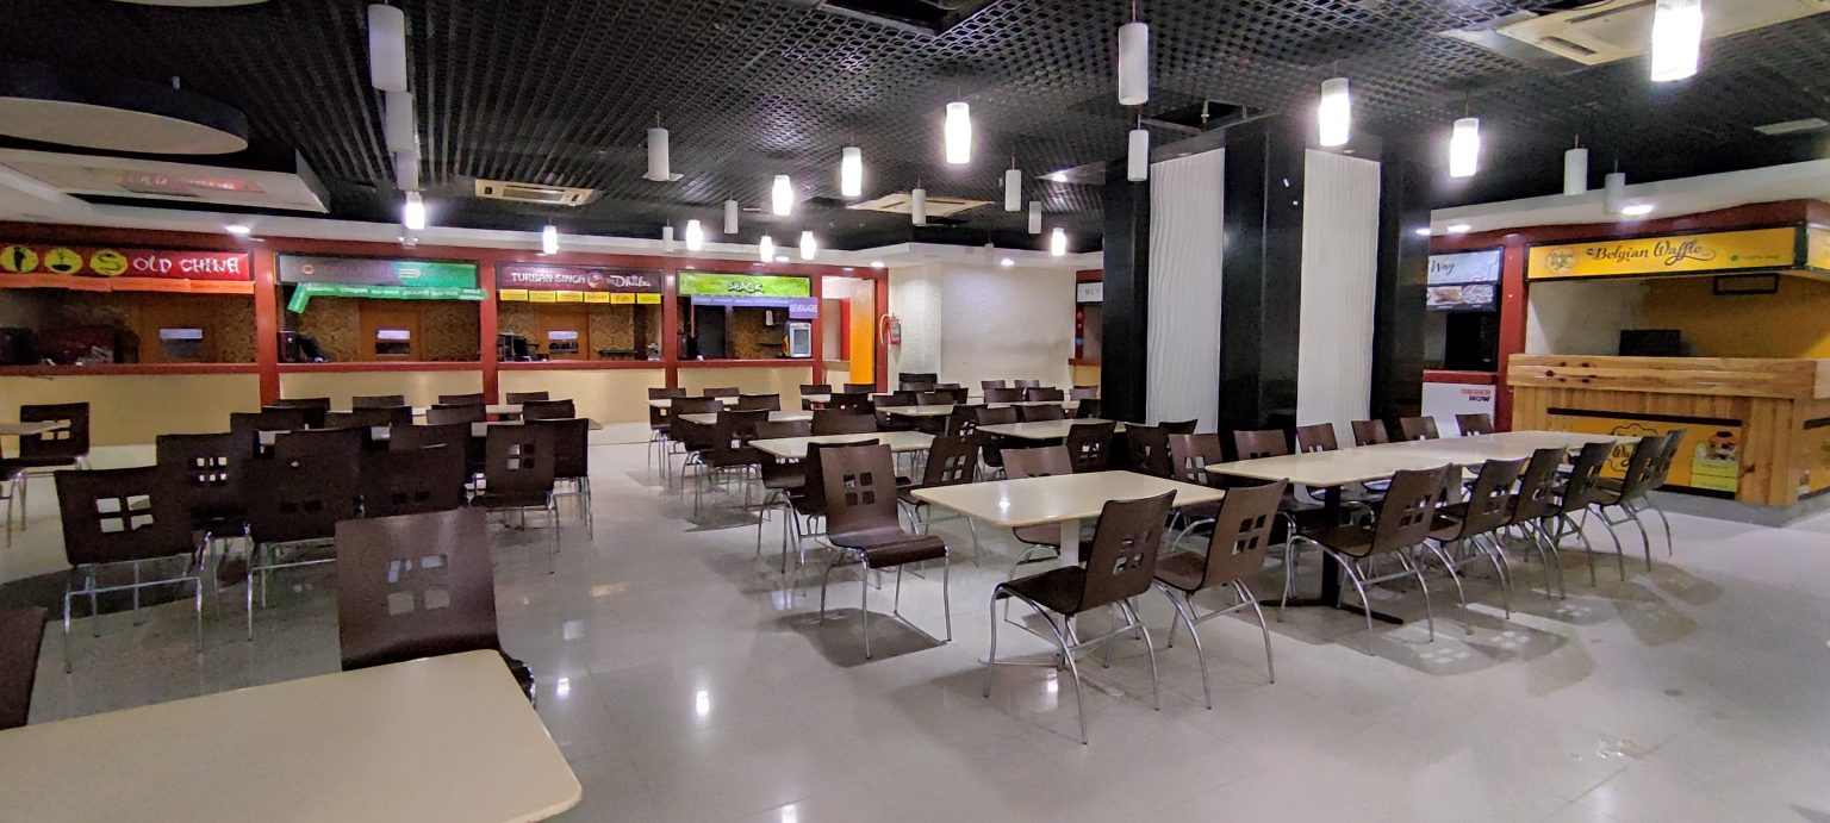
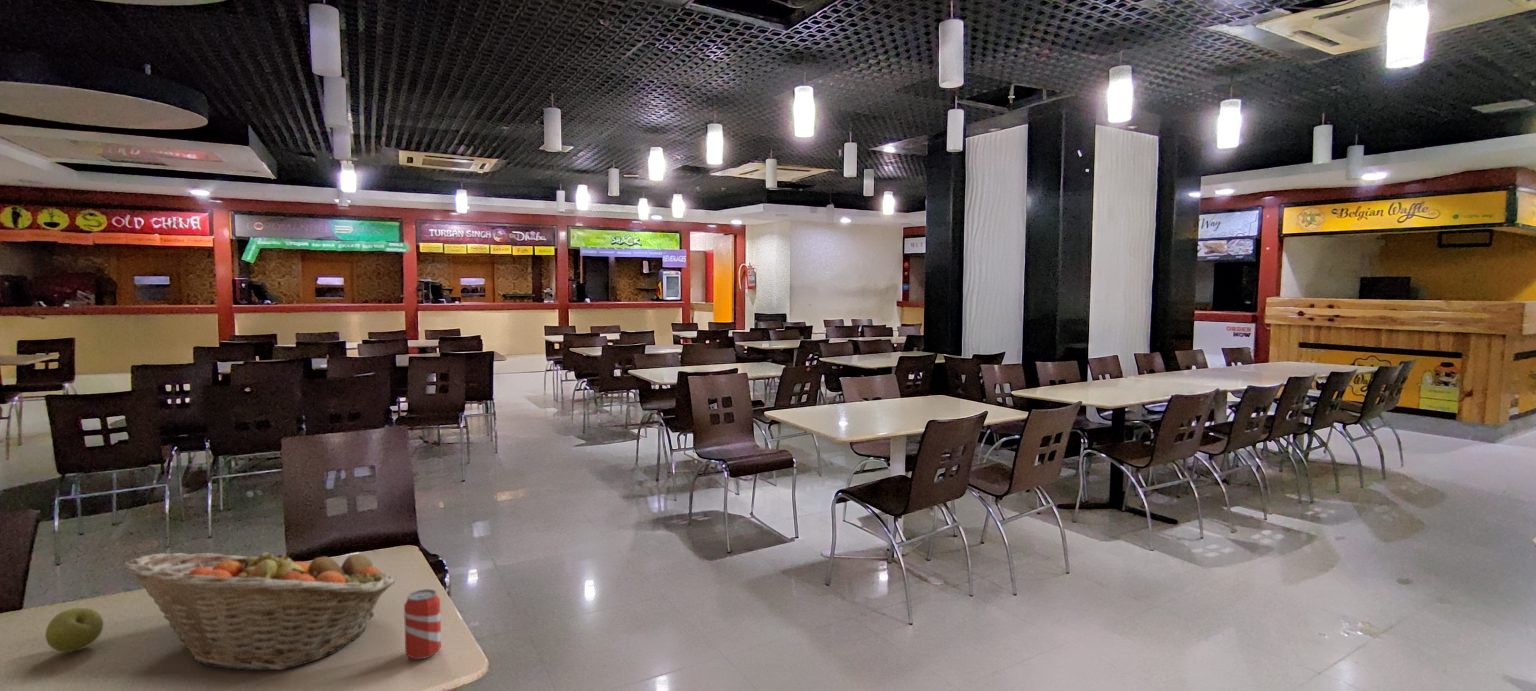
+ beverage can (422, 624)
+ apple (74, 629)
+ fruit basket (267, 591)
